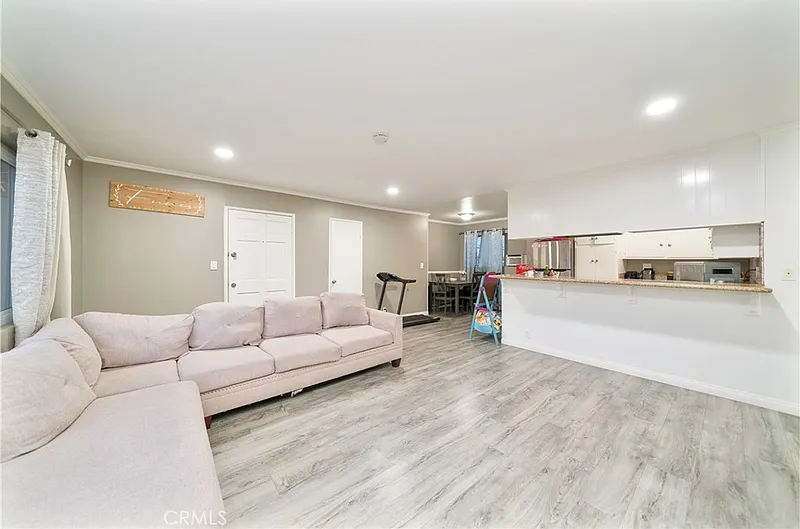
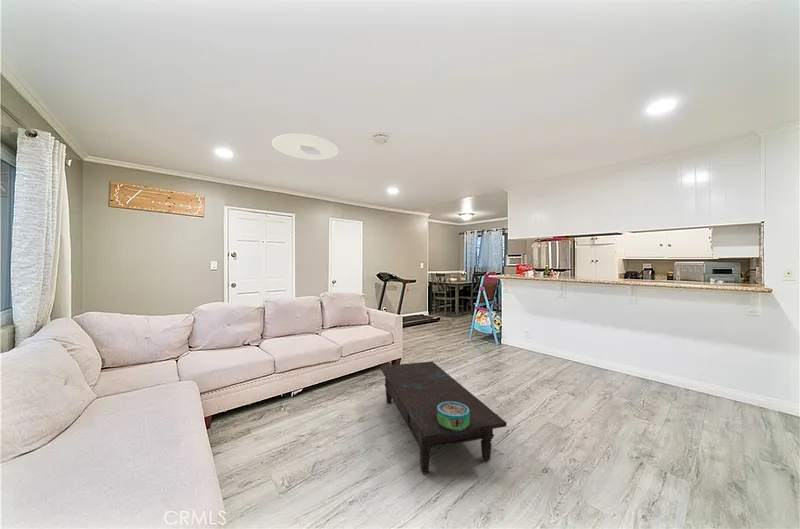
+ ceiling light (306, 145)
+ coffee table (429, 407)
+ decorative bowl (453, 415)
